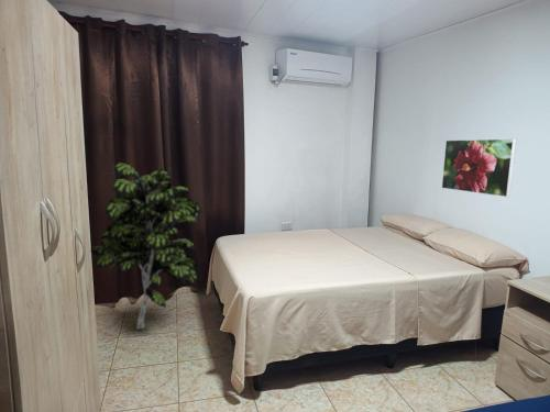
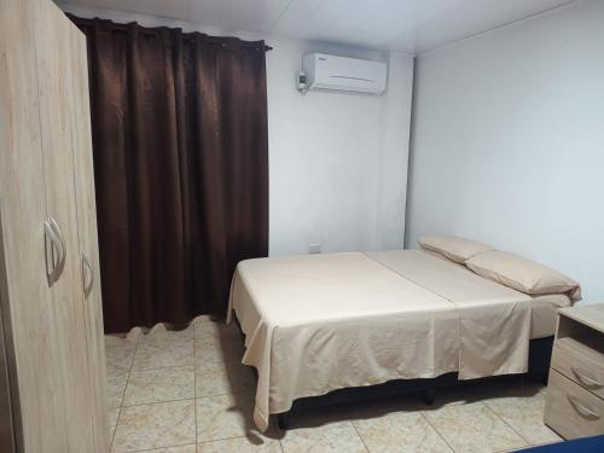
- indoor plant (146, 245)
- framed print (474, 166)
